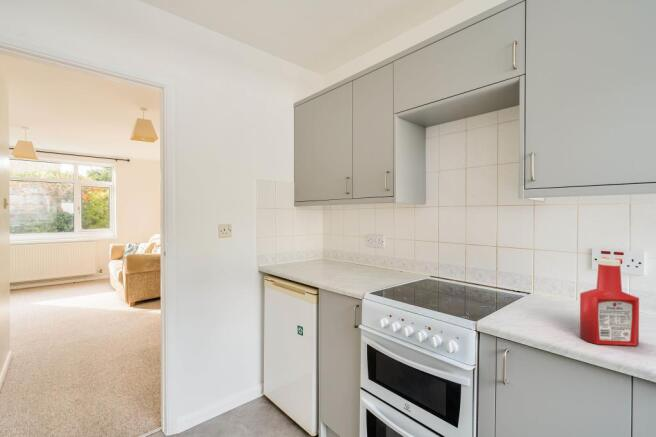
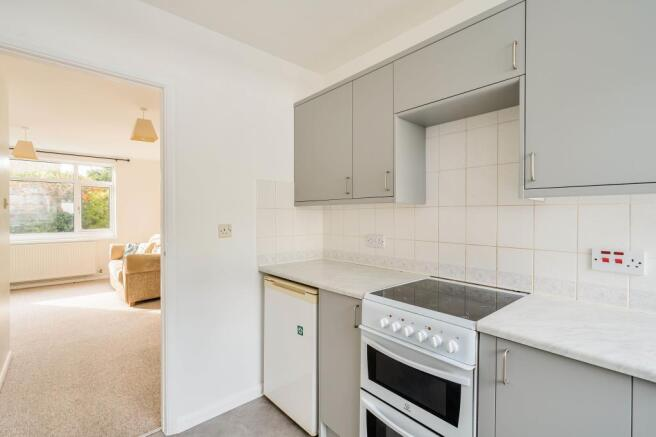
- soap bottle (608, 300)
